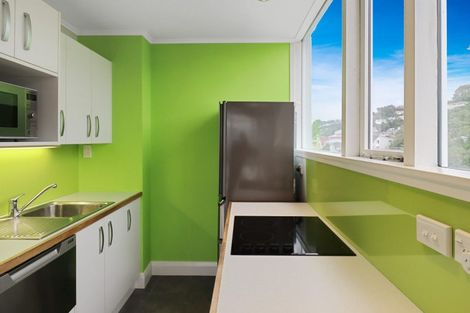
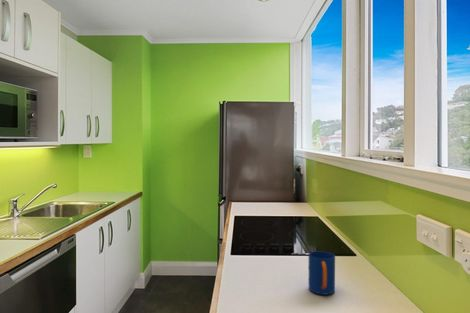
+ mug (322, 274)
